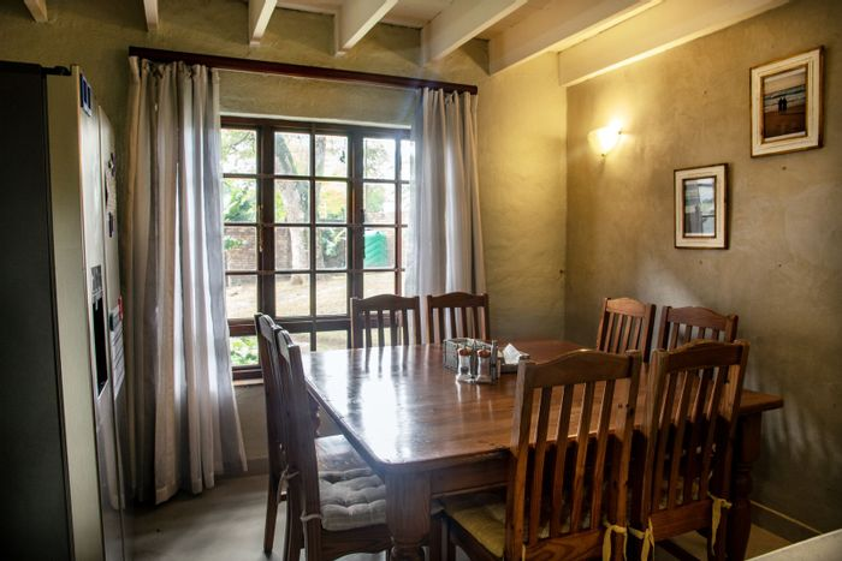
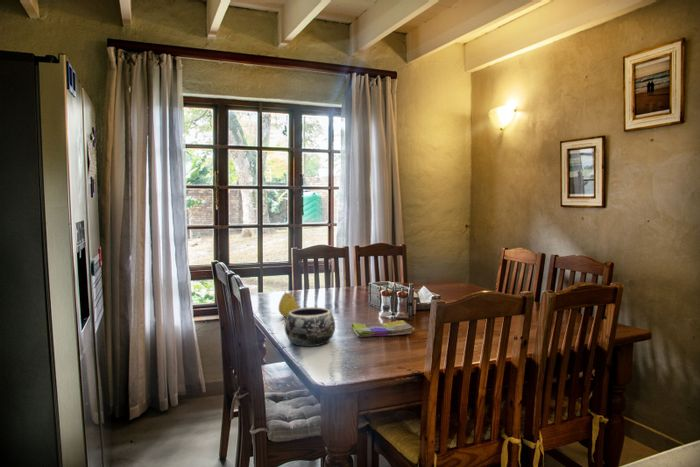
+ decorative bowl (310, 326)
+ dish towel (382, 327)
+ fruit (288, 303)
